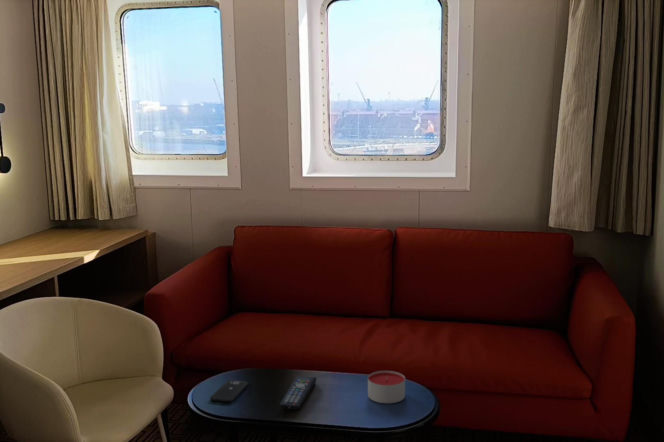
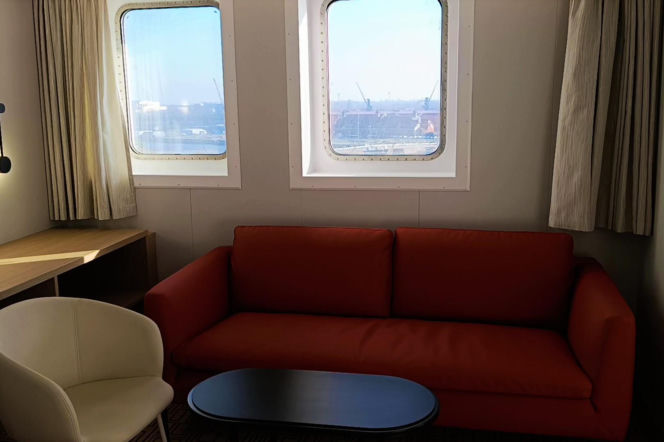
- smartphone (229, 390)
- remote control (299, 391)
- candle (386, 386)
